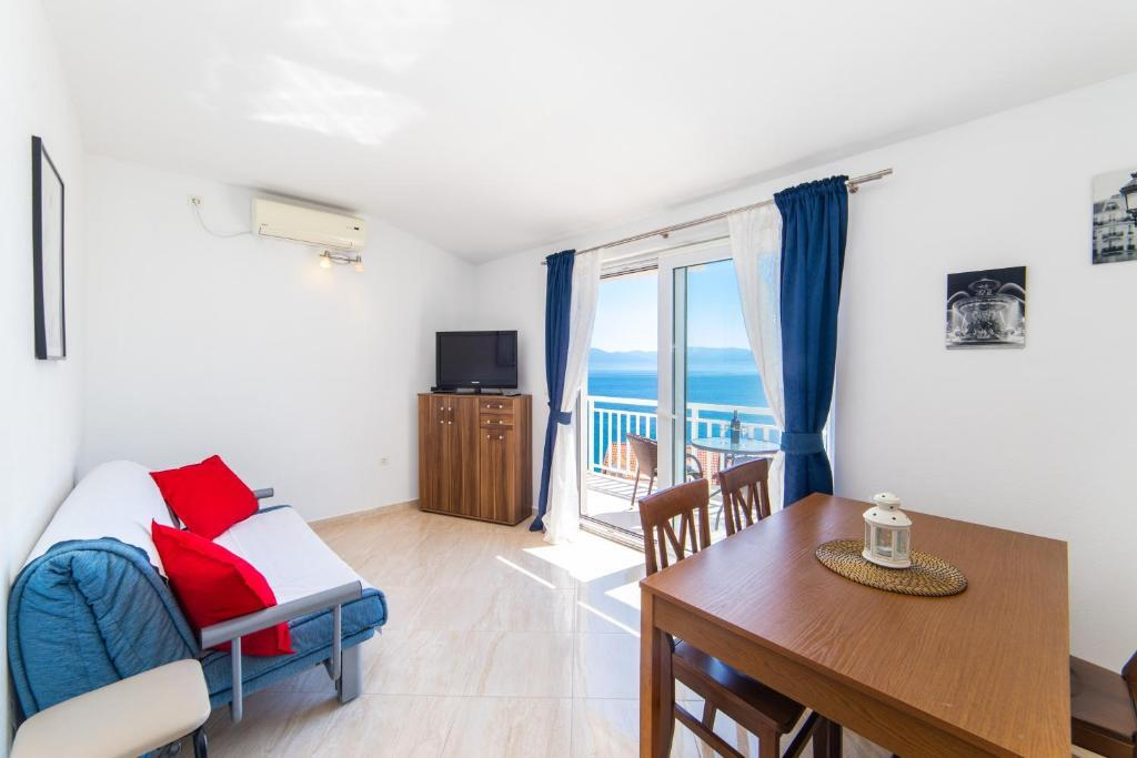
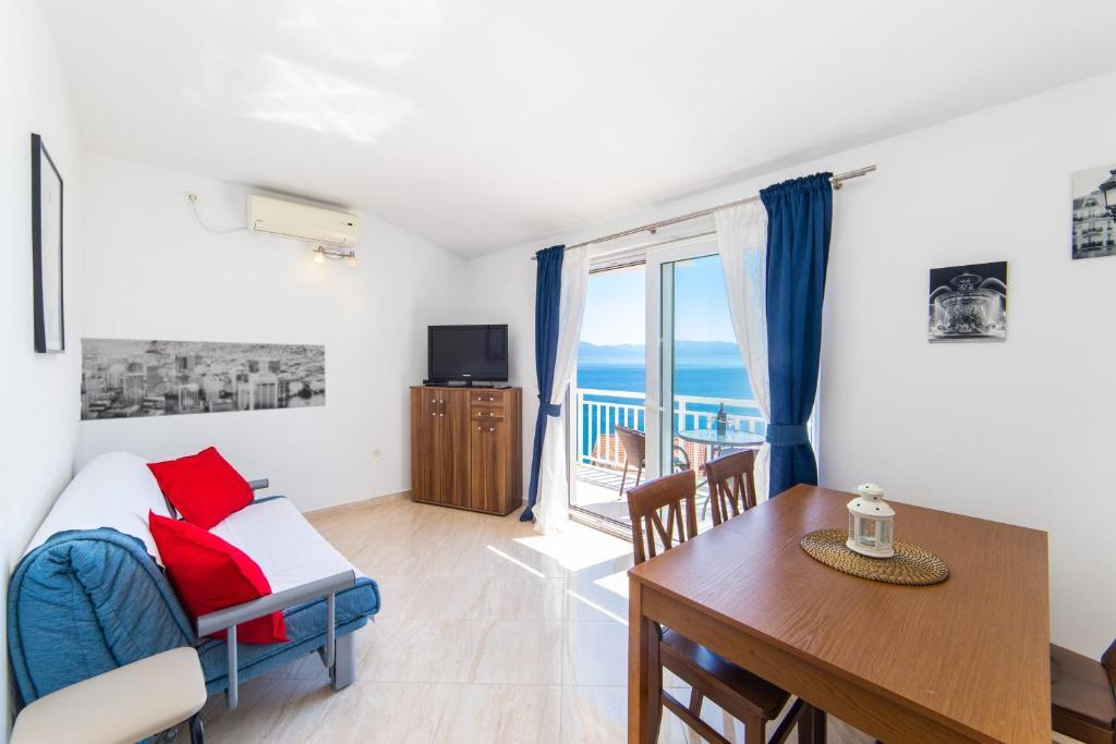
+ wall art (207, 377)
